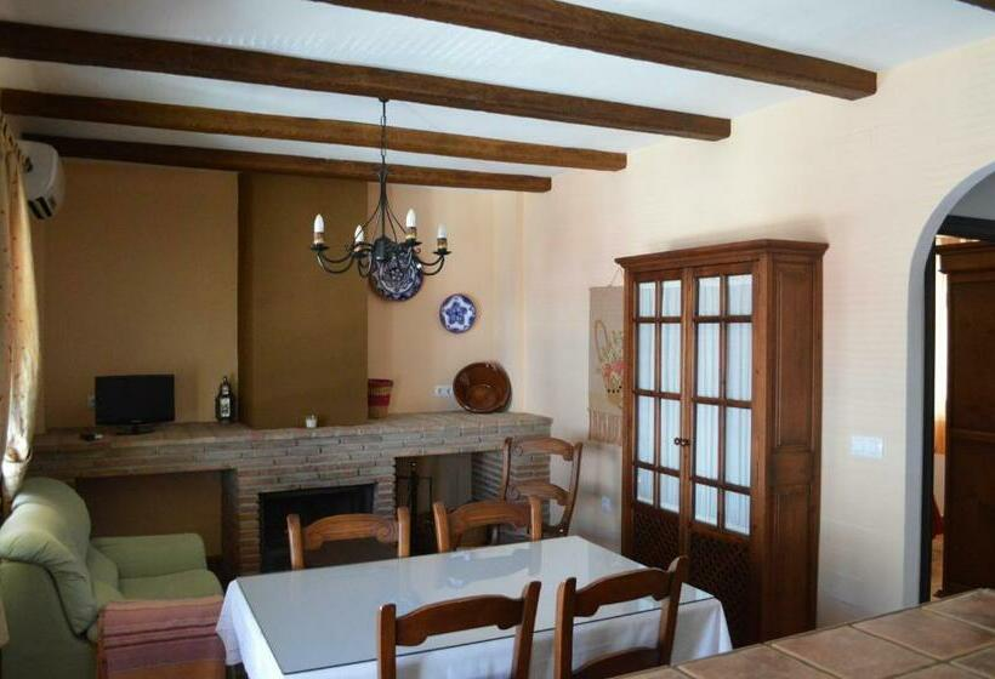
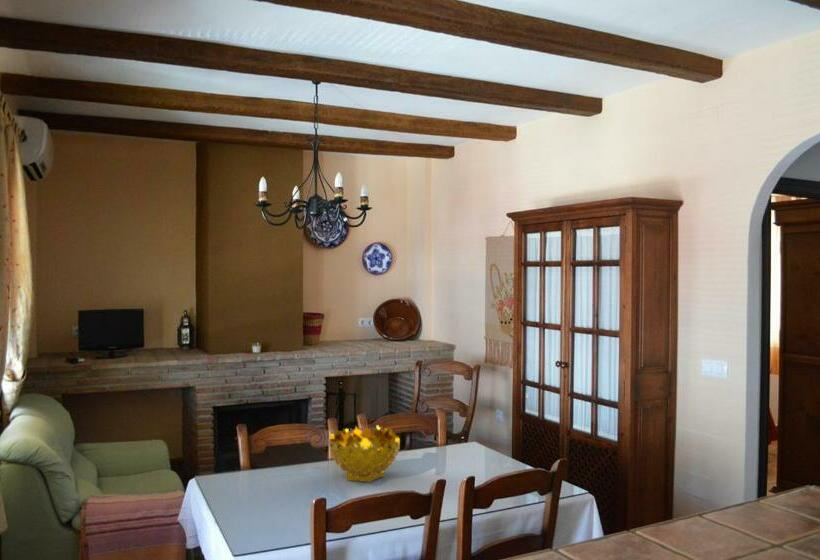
+ decorative bowl (364, 454)
